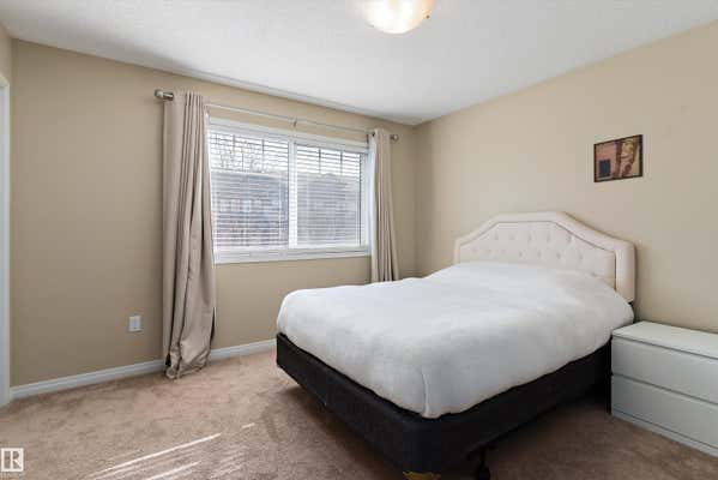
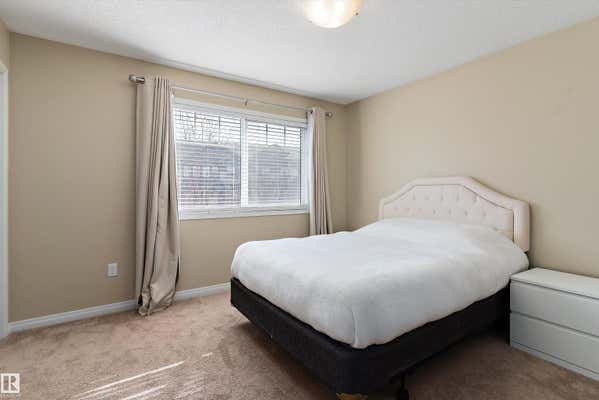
- wall art (617, 160)
